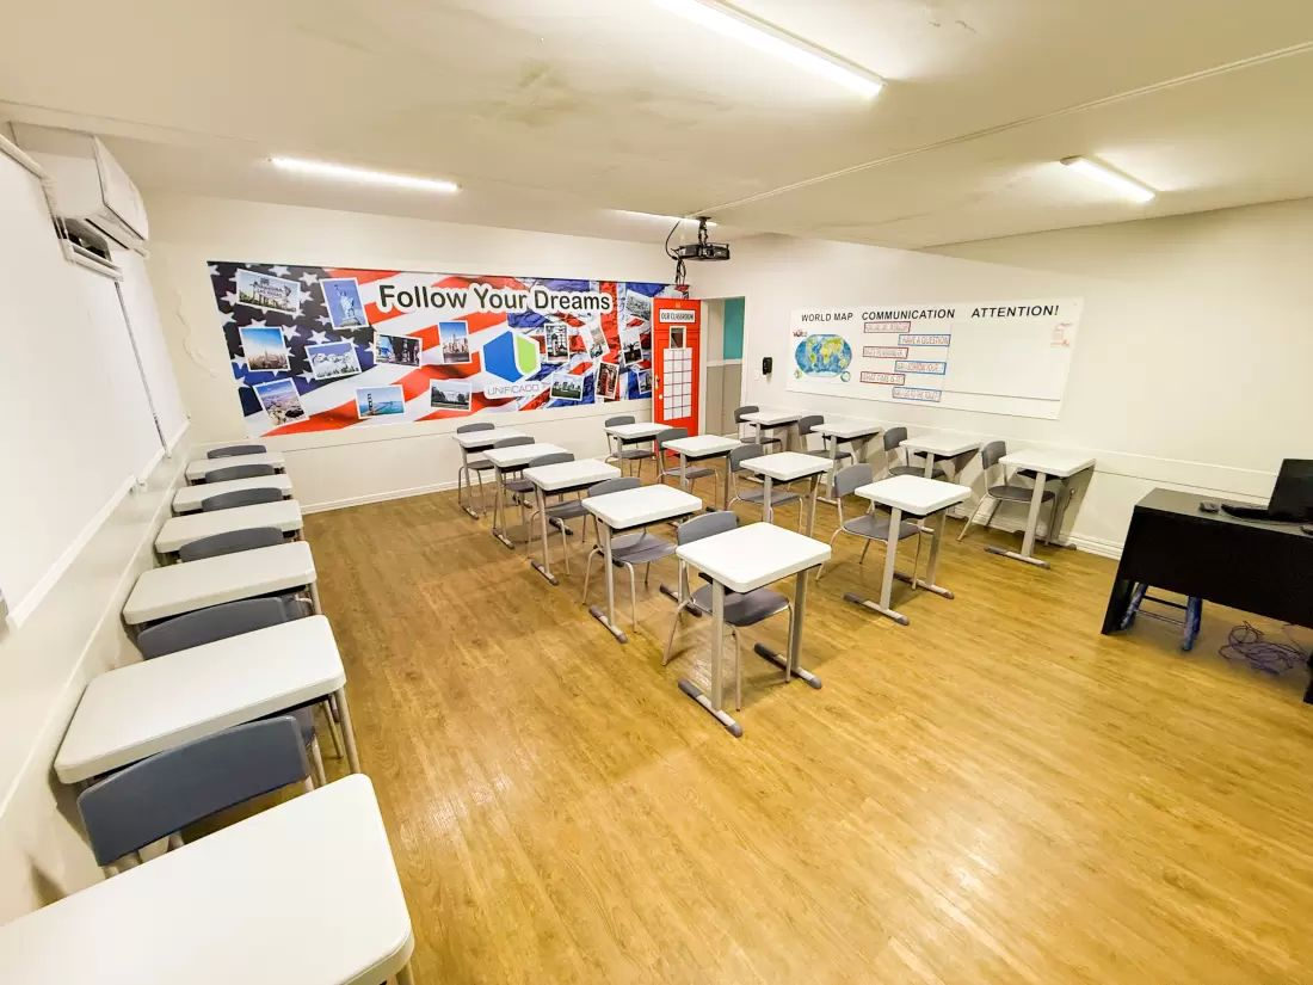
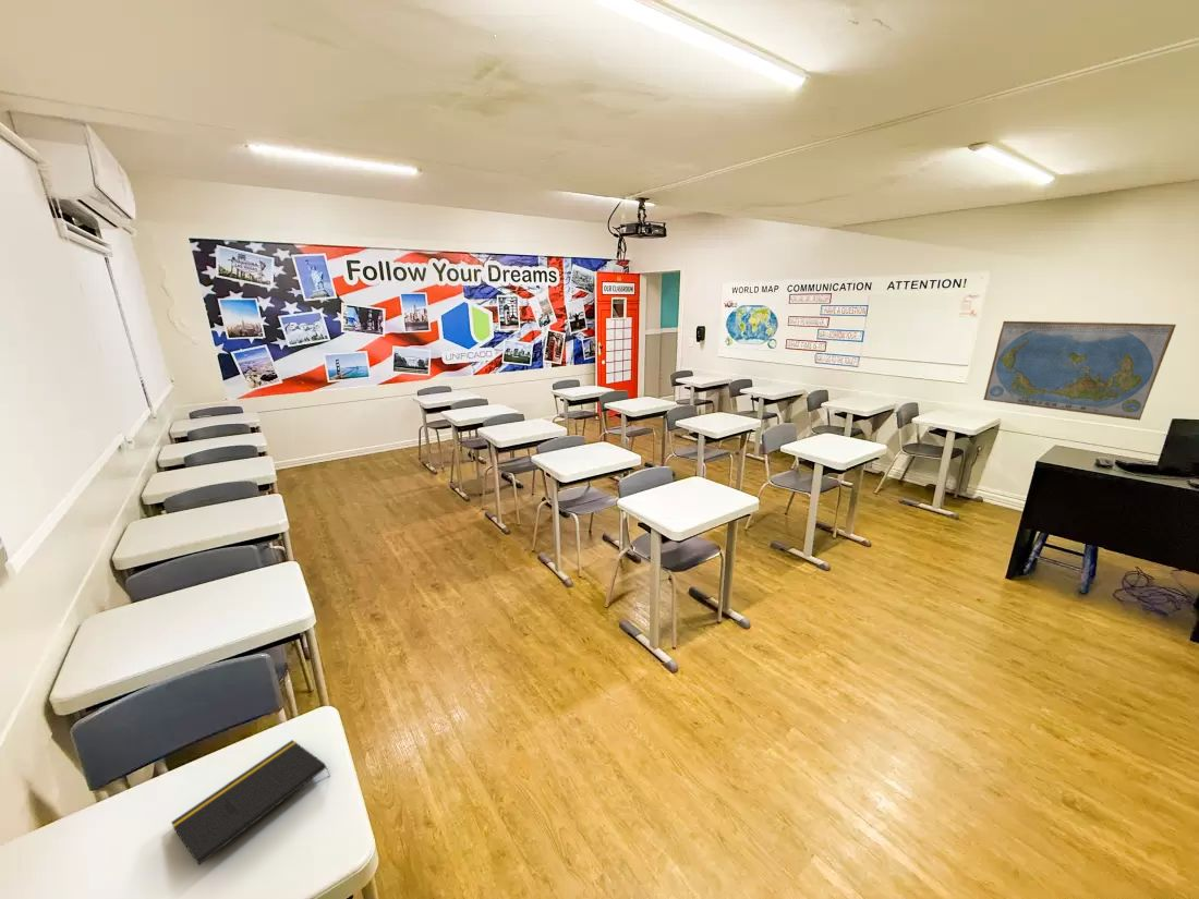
+ notepad (252, 793)
+ world map (1067, 366)
